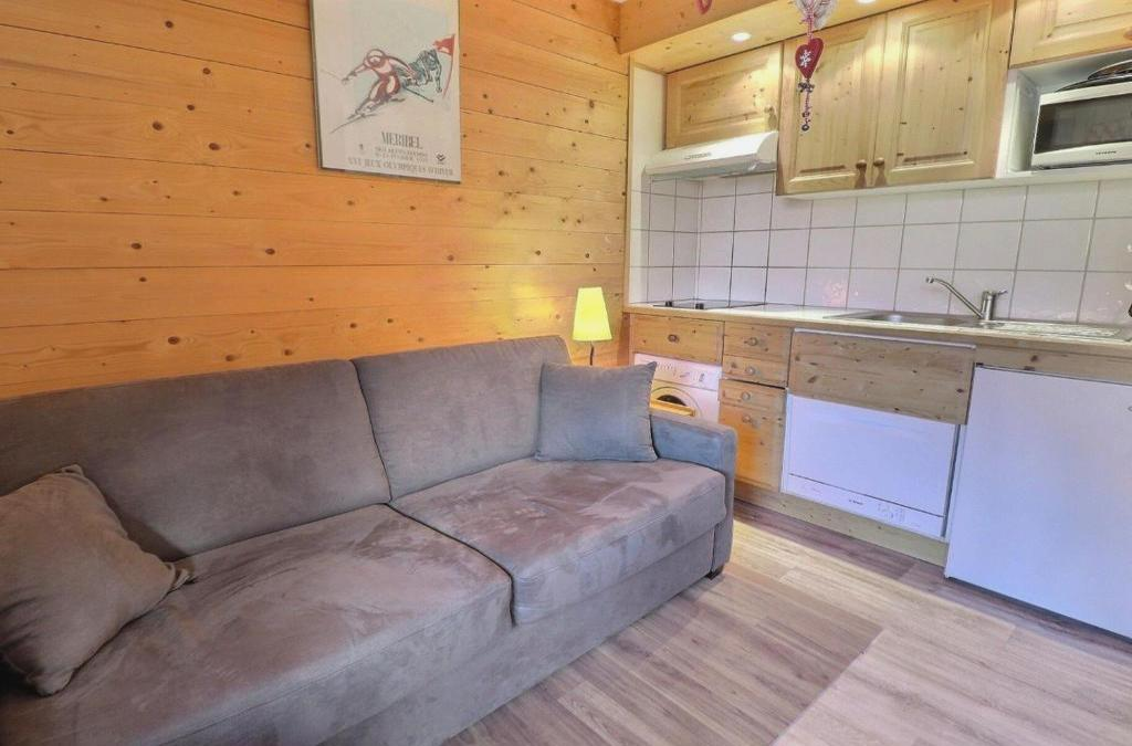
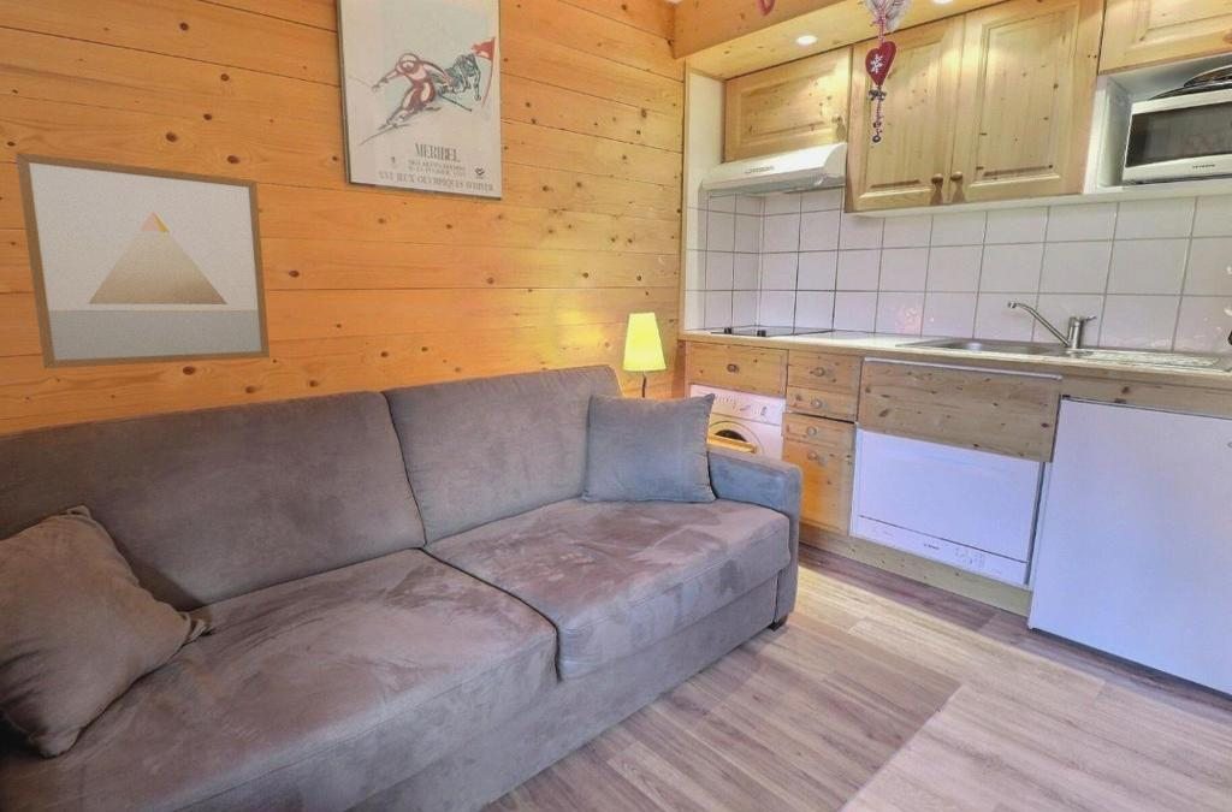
+ wall art (156, 267)
